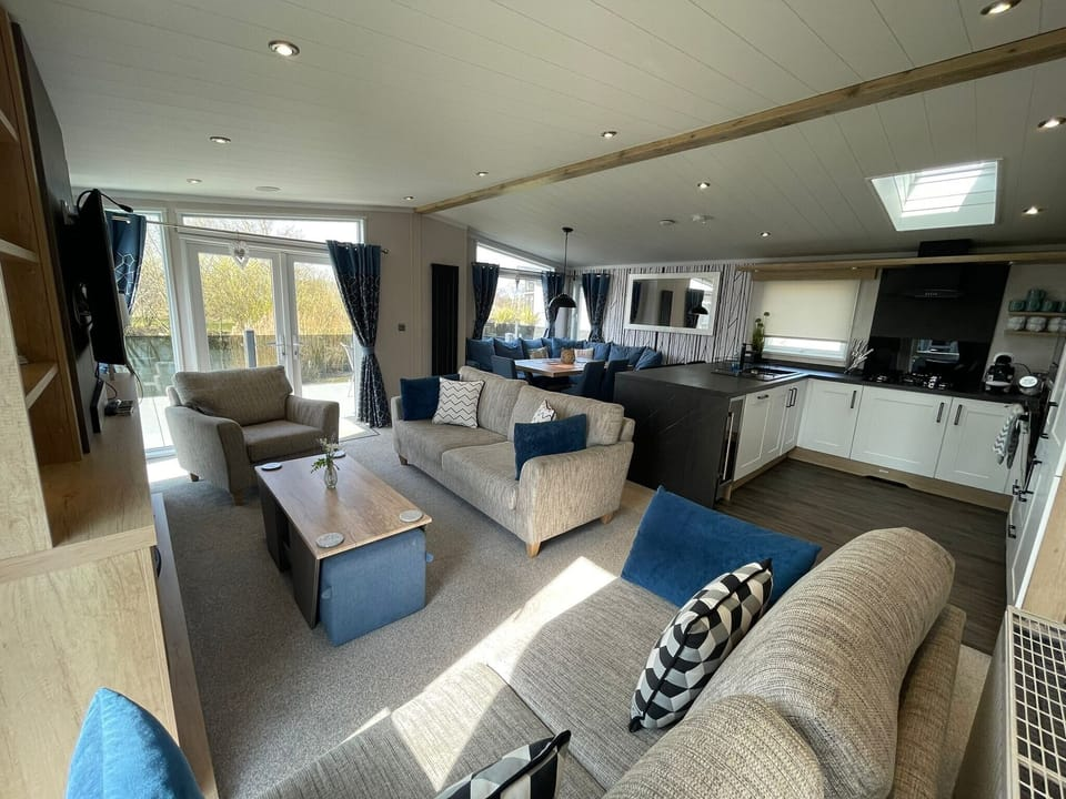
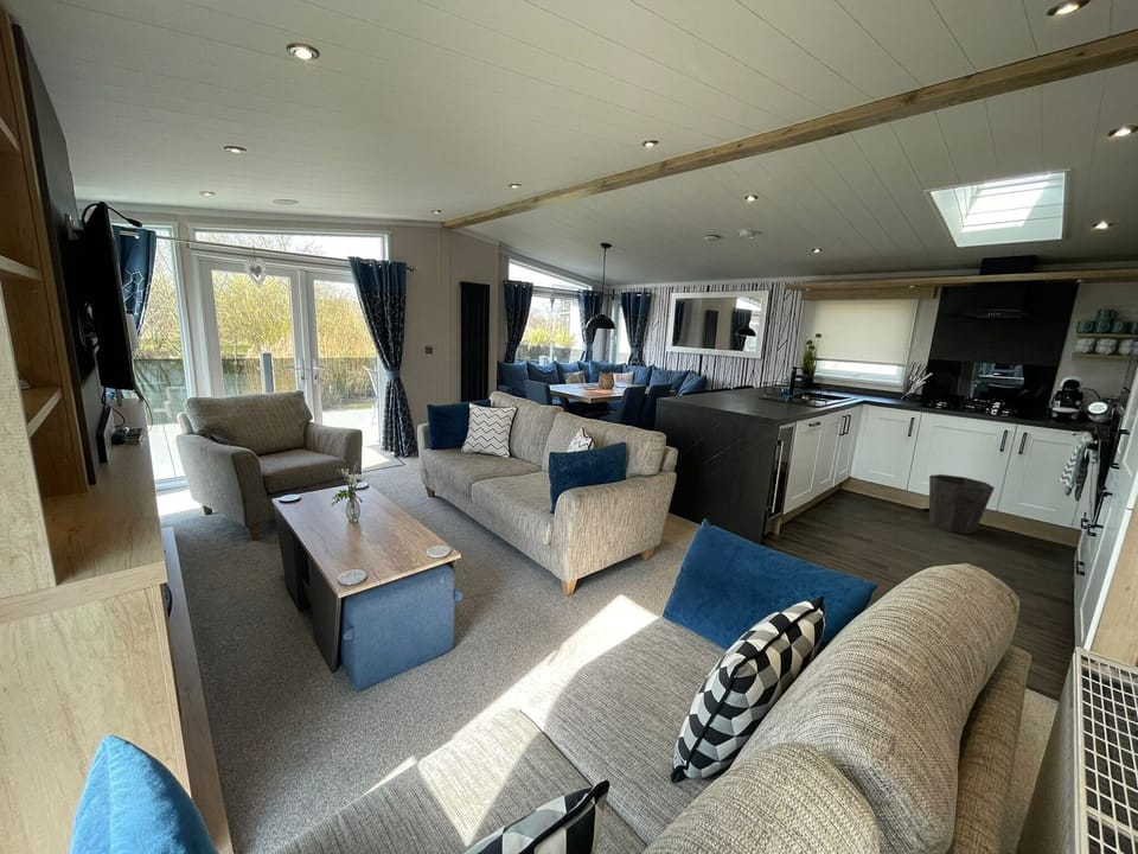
+ waste bin (955, 503)
